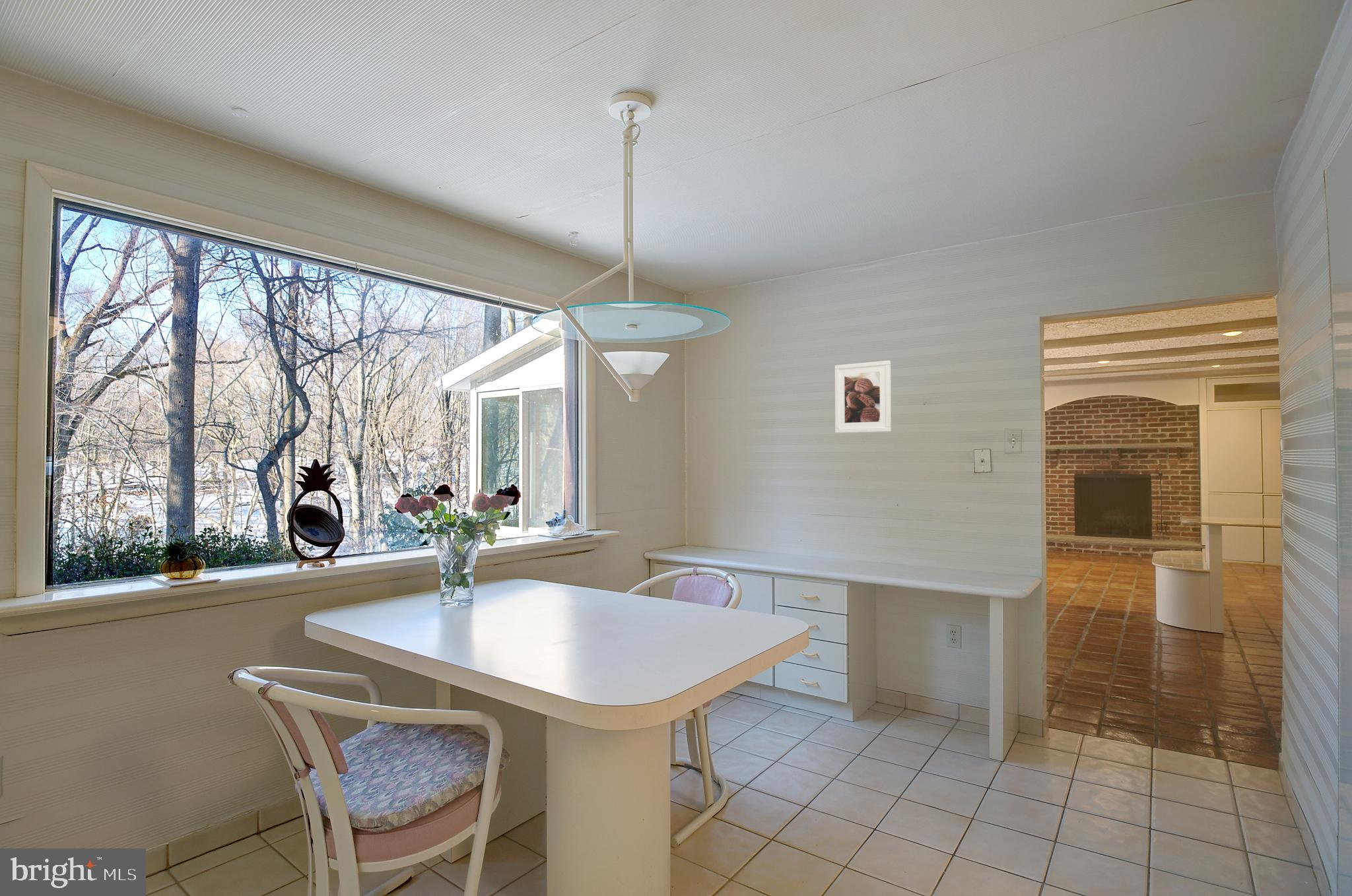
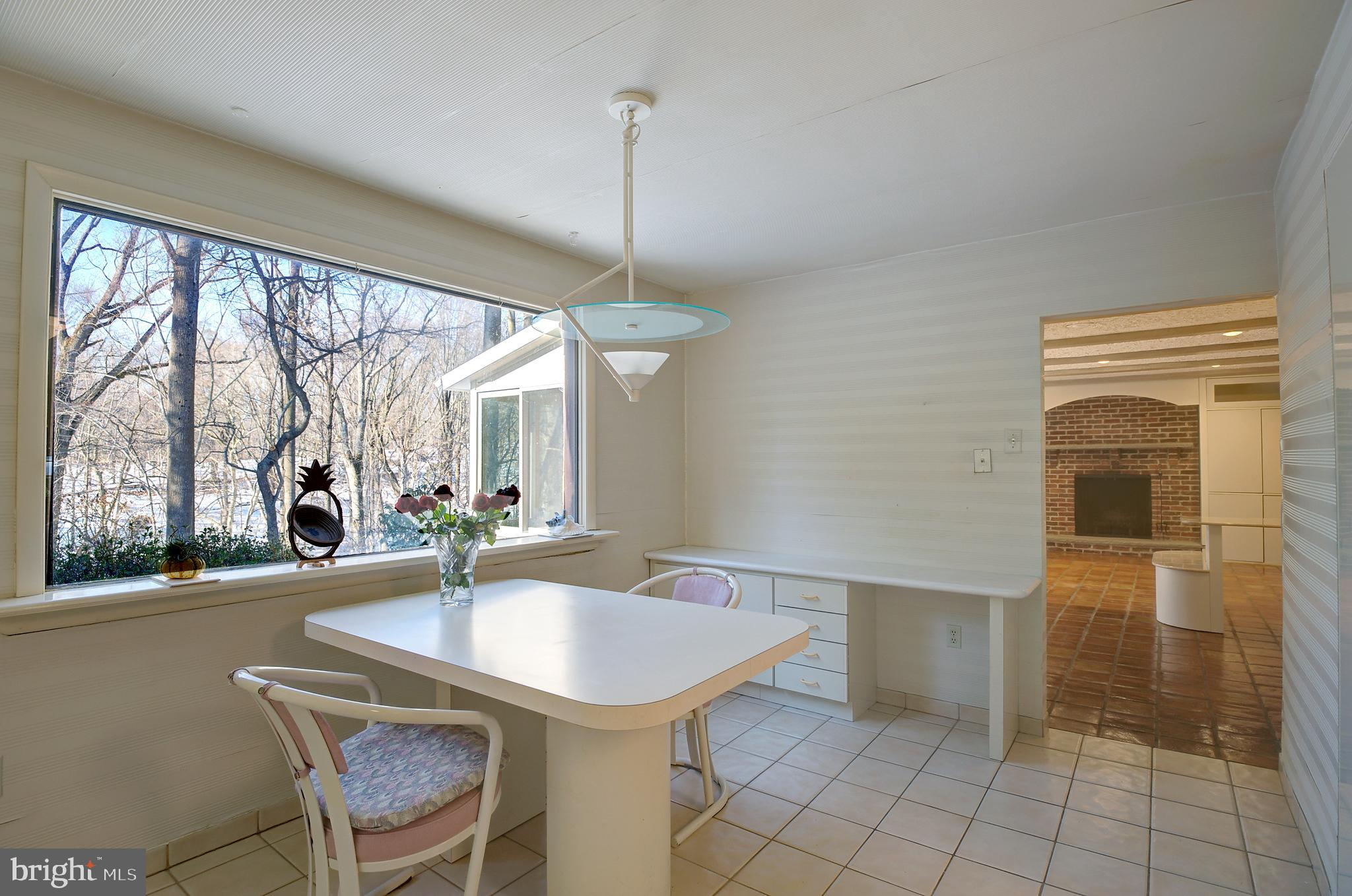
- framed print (862, 397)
